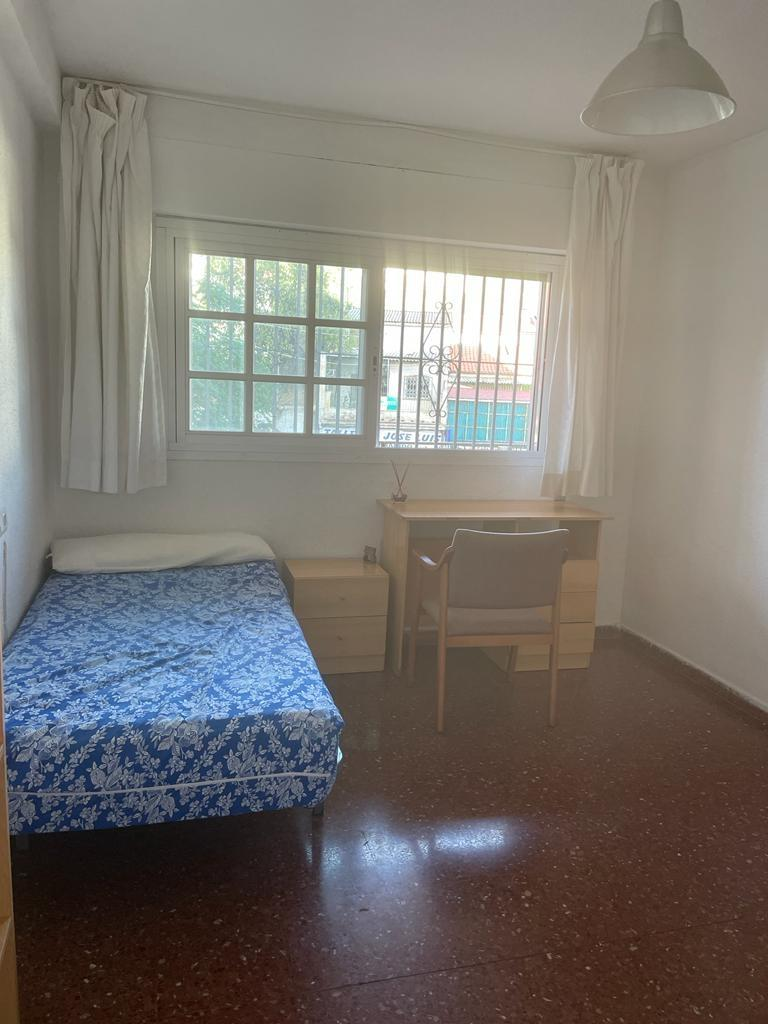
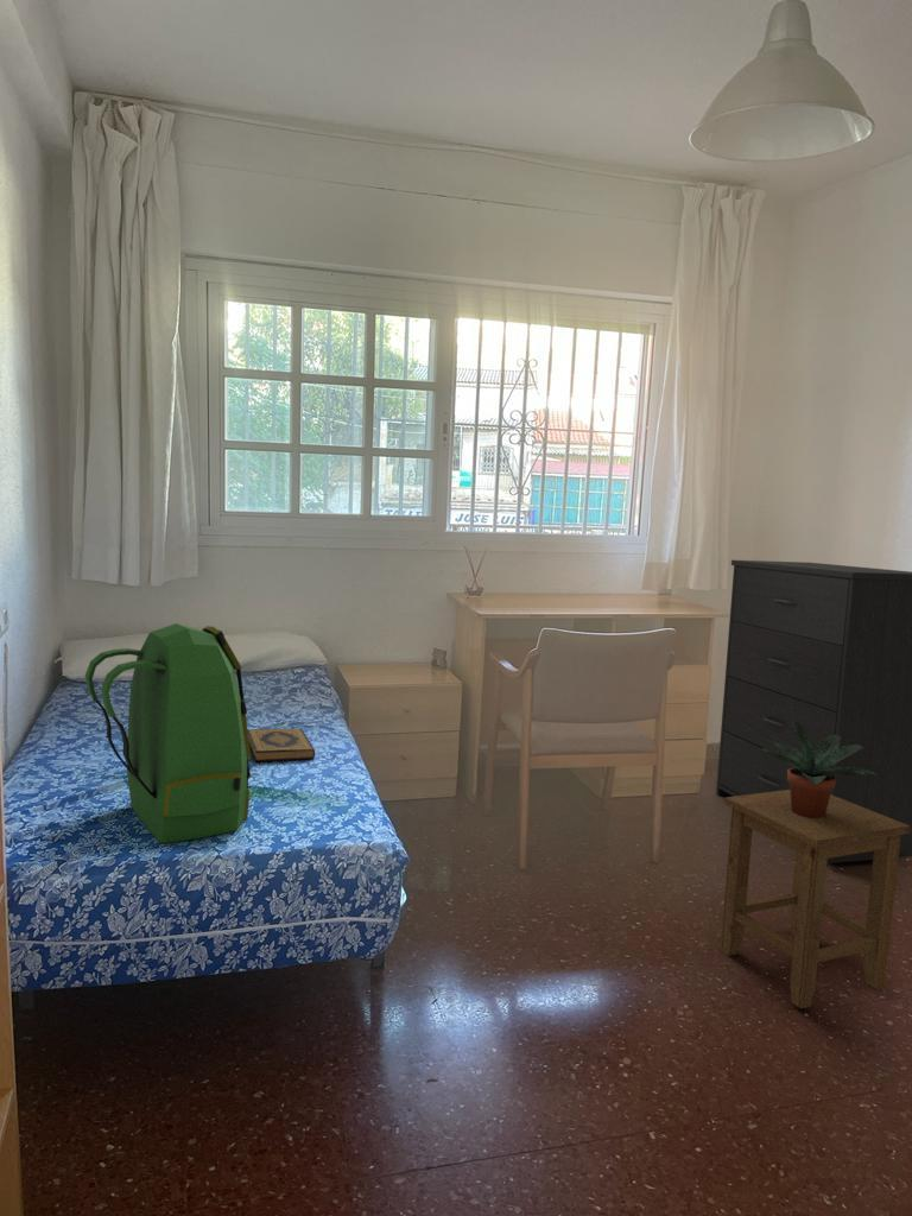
+ backpack (171, 723)
+ potted plant (812, 768)
+ stool (806, 889)
+ hardback book (279, 743)
+ dresser (815, 697)
